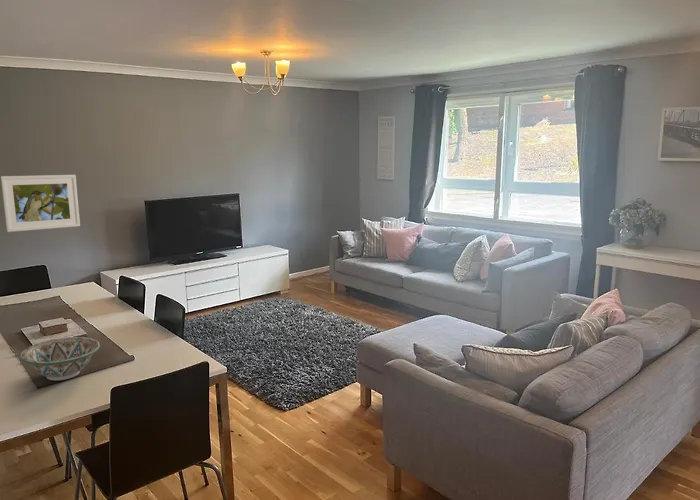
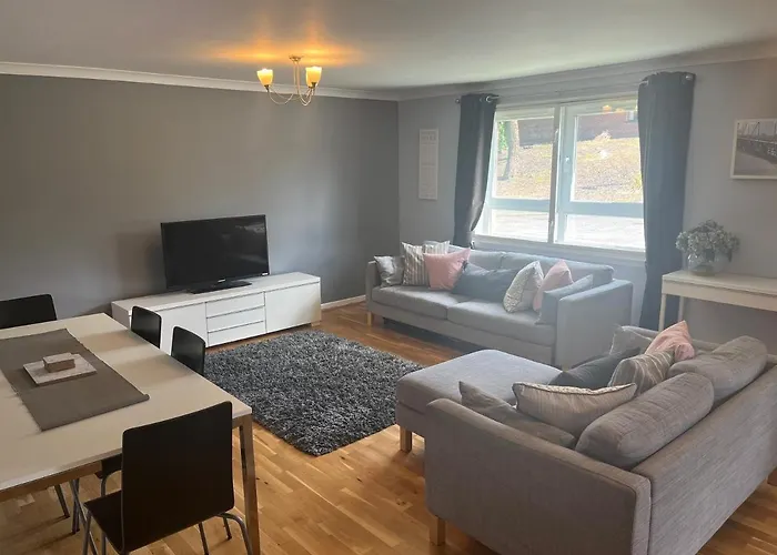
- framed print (42, 202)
- decorative bowl (62, 361)
